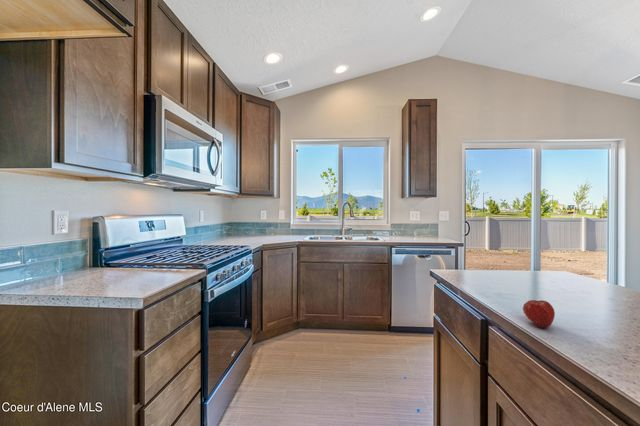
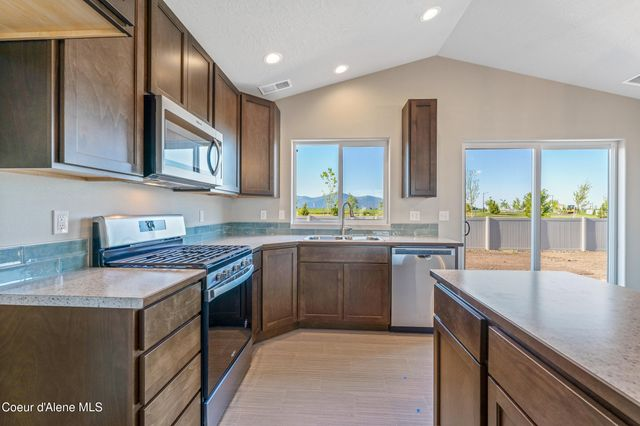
- fruit (538, 311)
